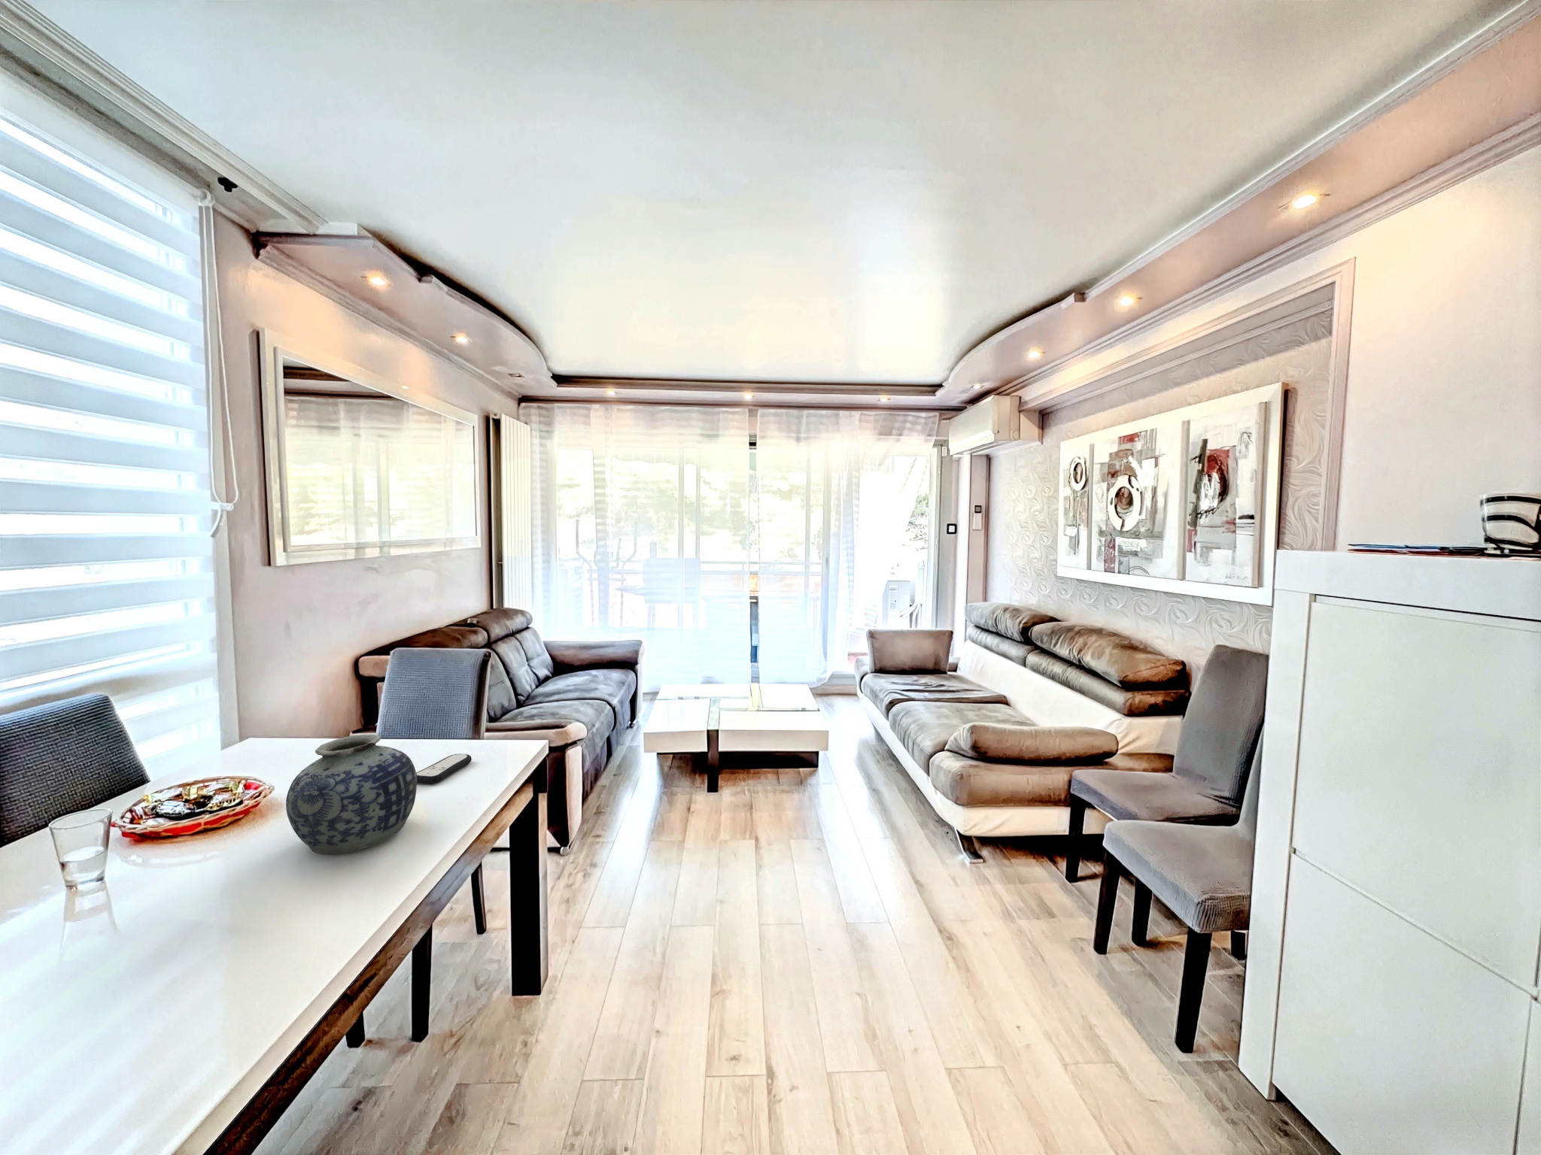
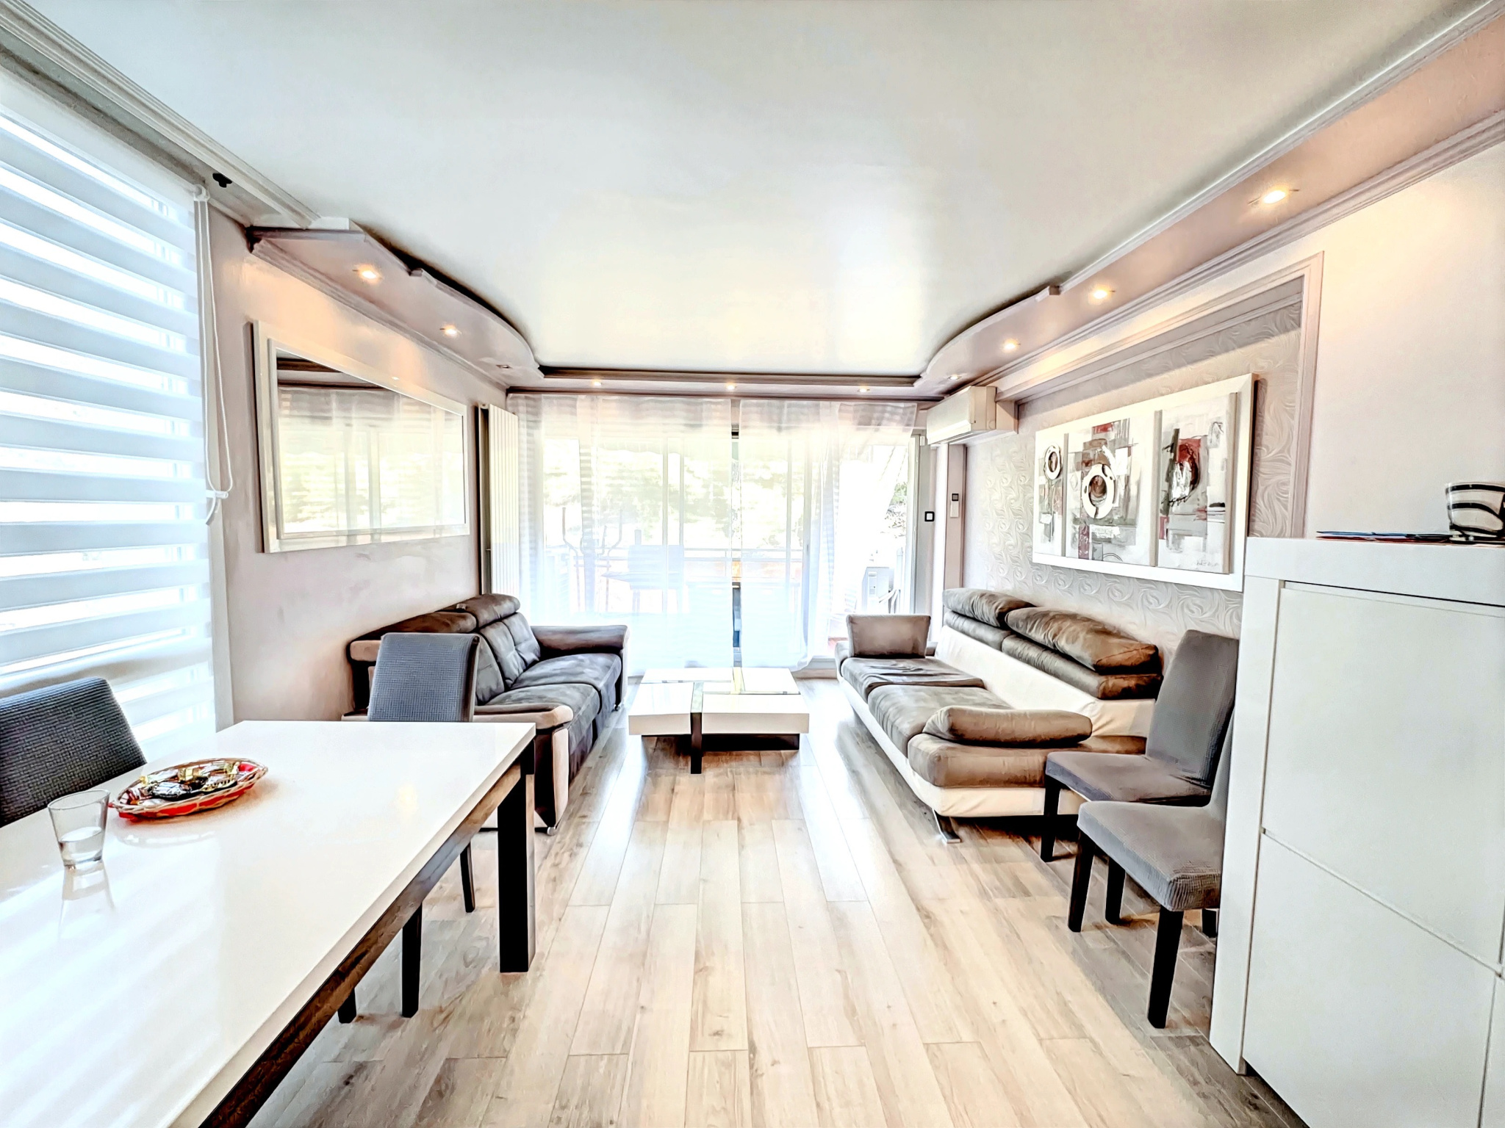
- remote control (444, 768)
- vase (354, 789)
